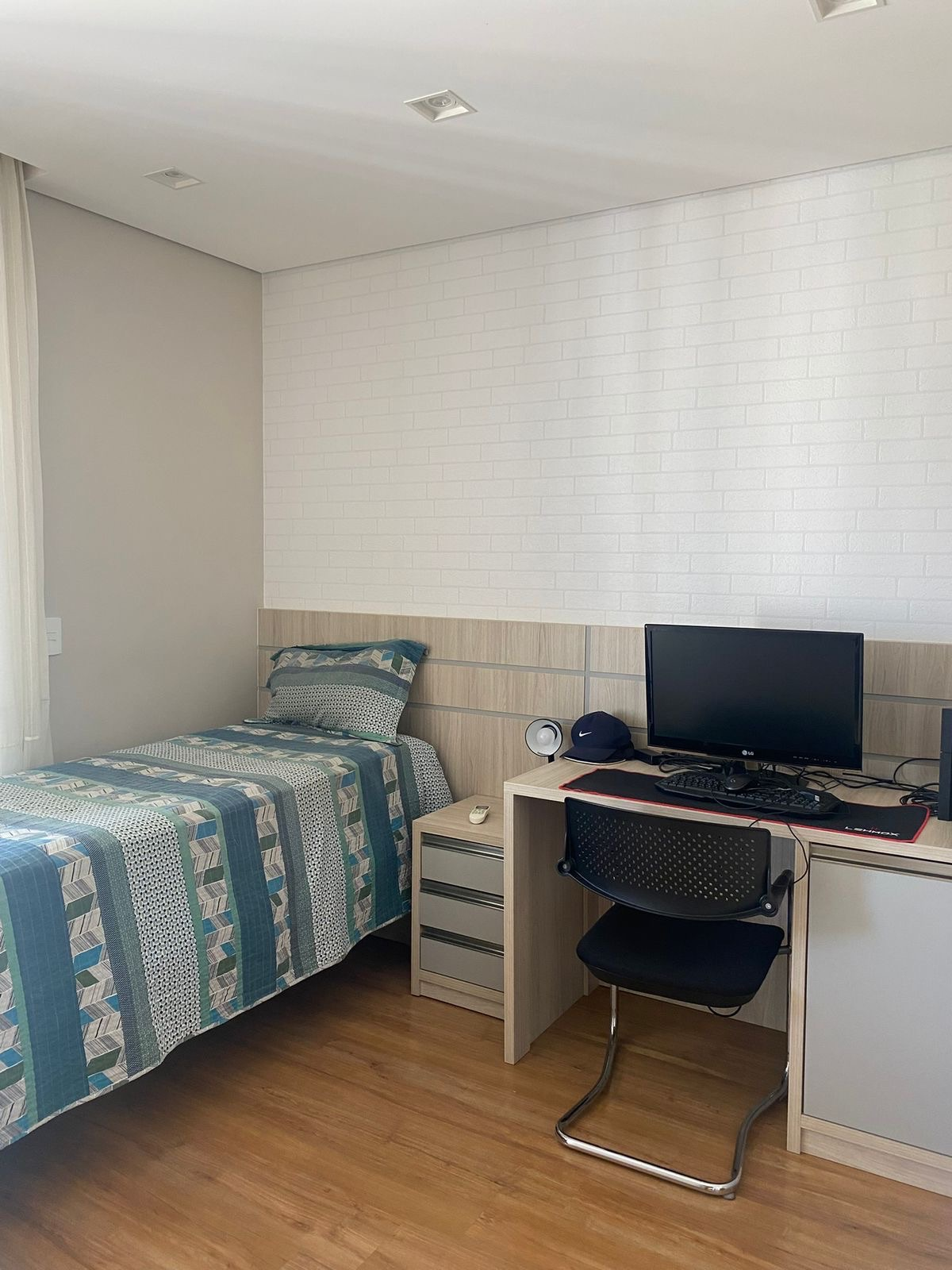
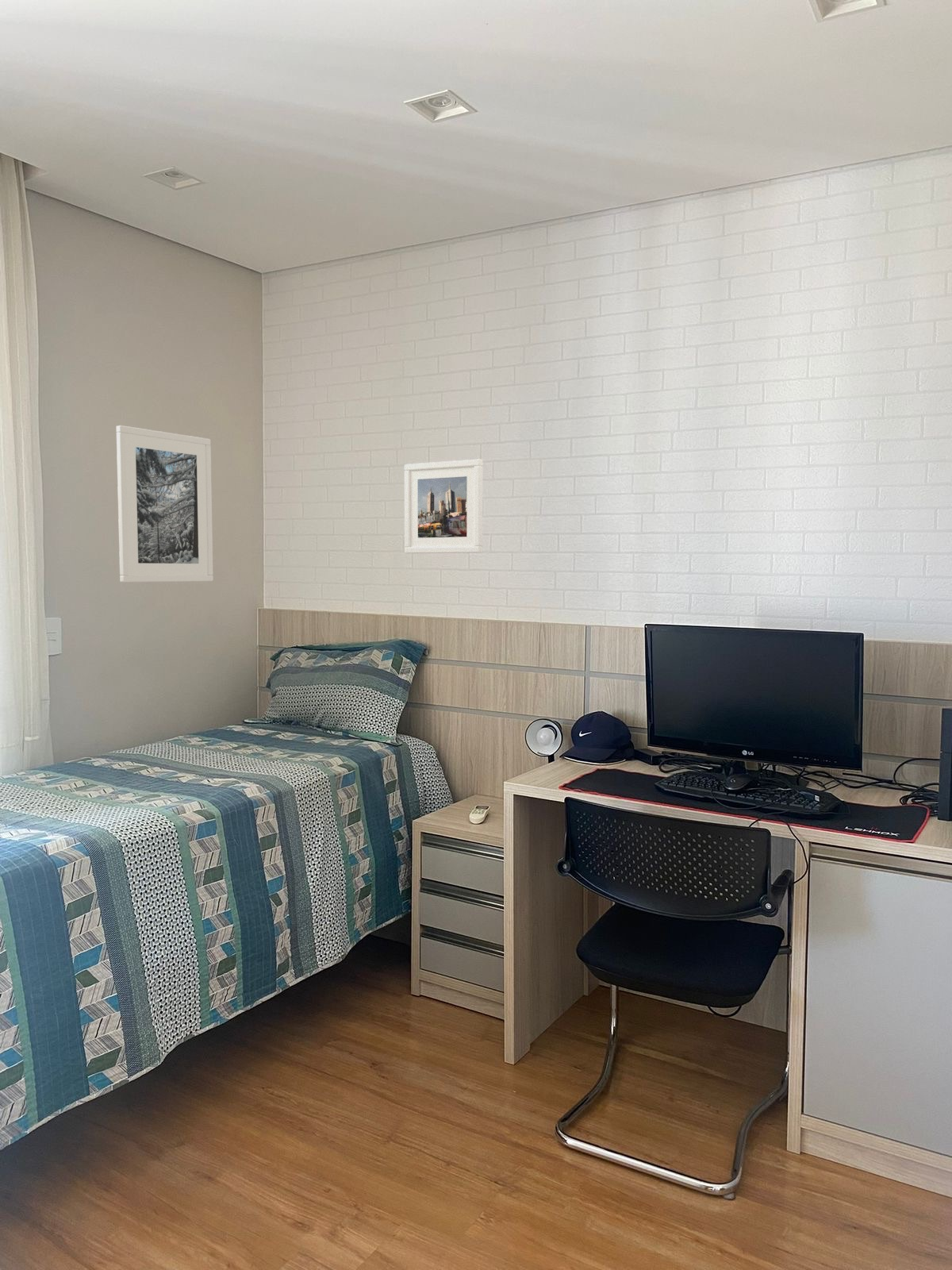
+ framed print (443, 507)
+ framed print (167, 507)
